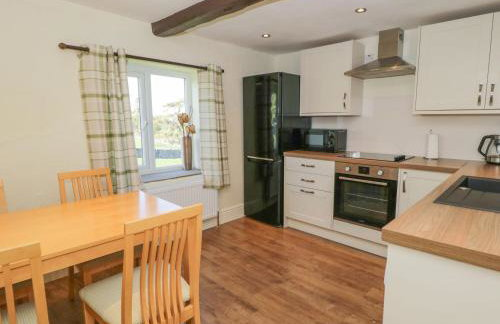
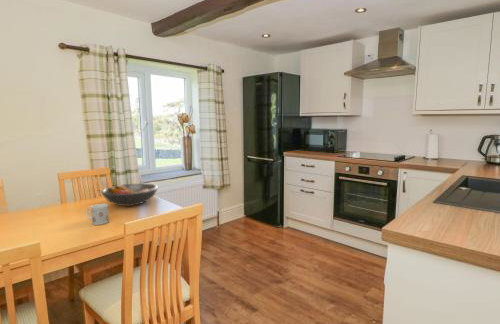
+ fruit bowl (130, 193)
+ mug (96, 213)
